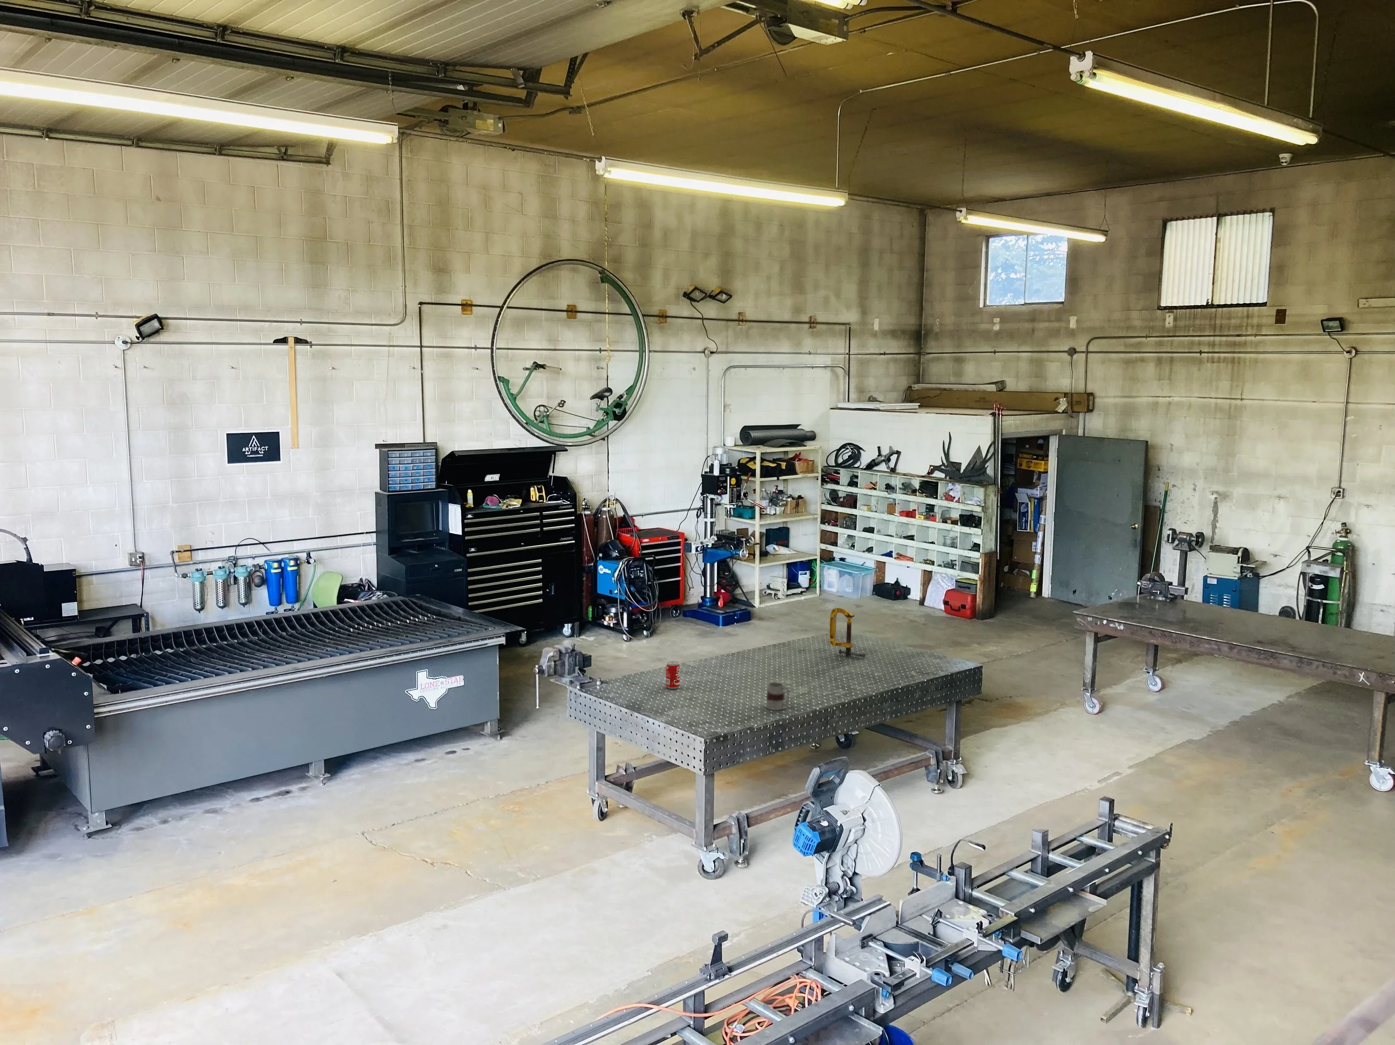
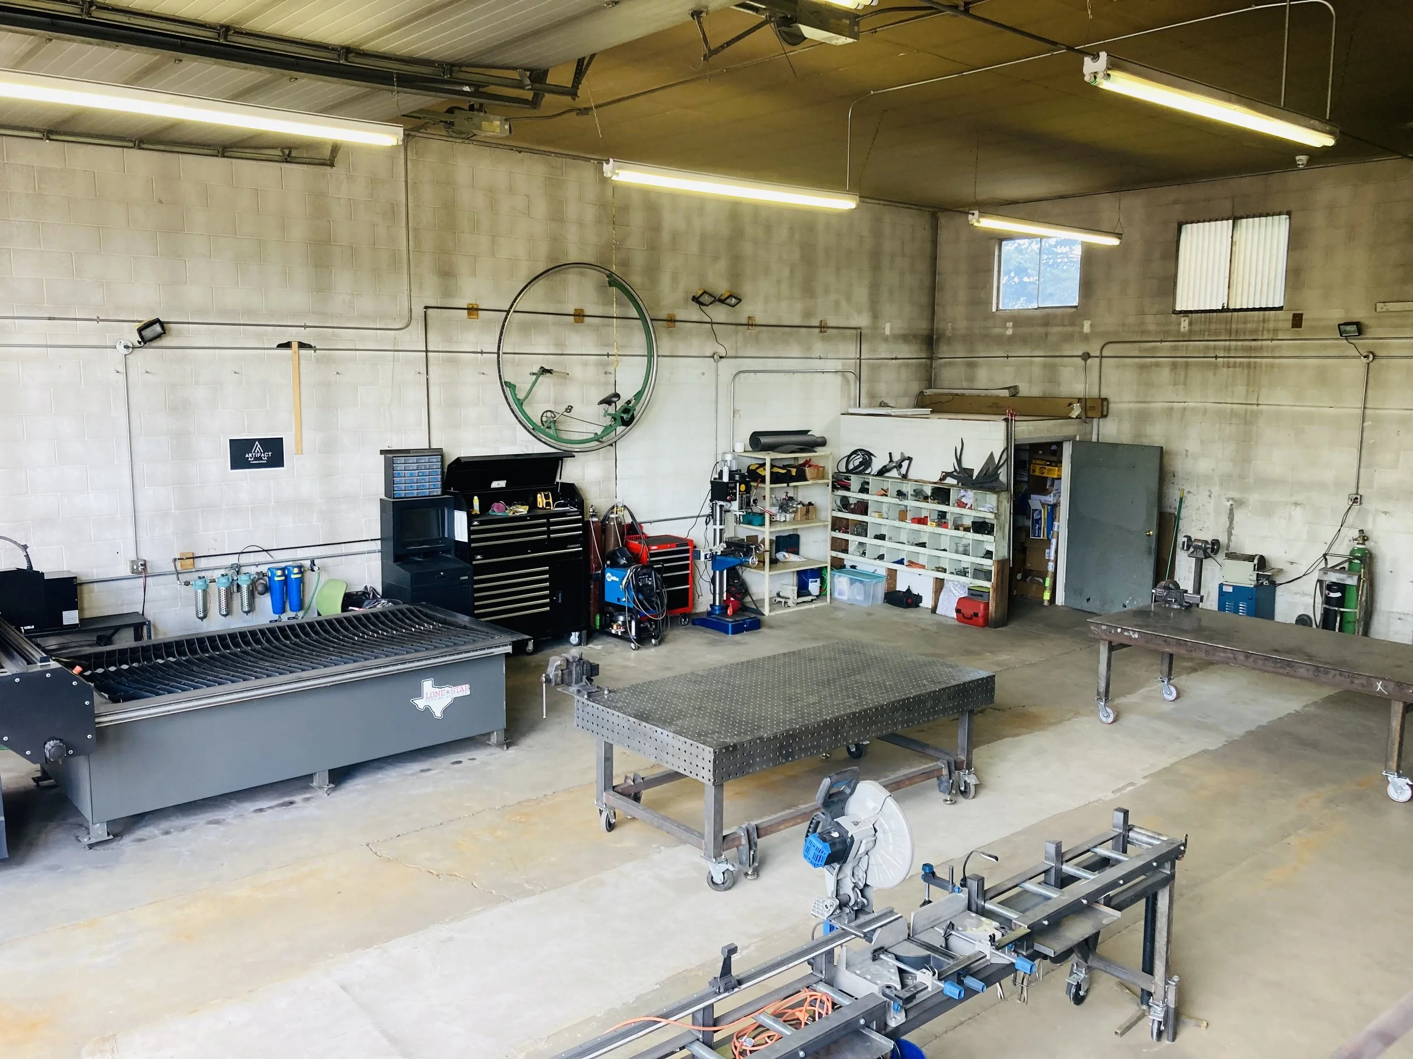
- mug (779, 696)
- c-clamp (847, 632)
- beverage can (672, 675)
